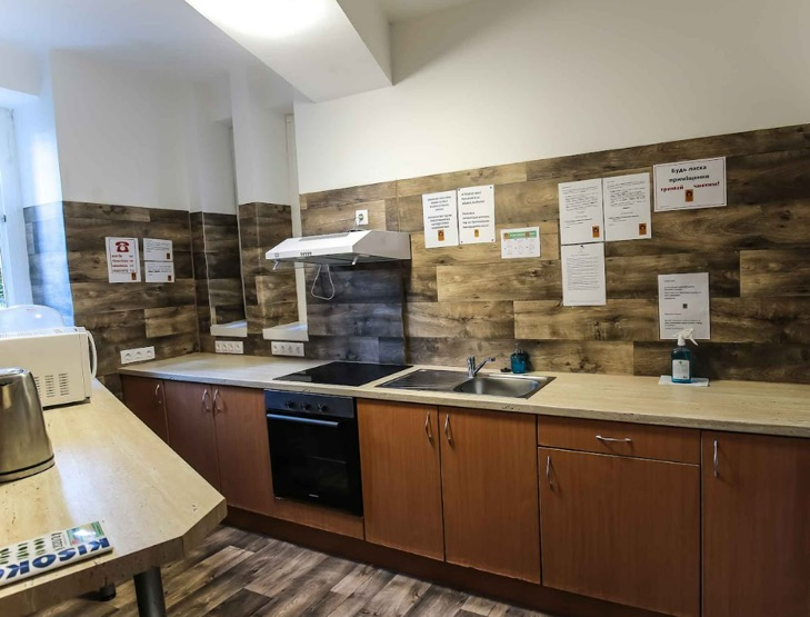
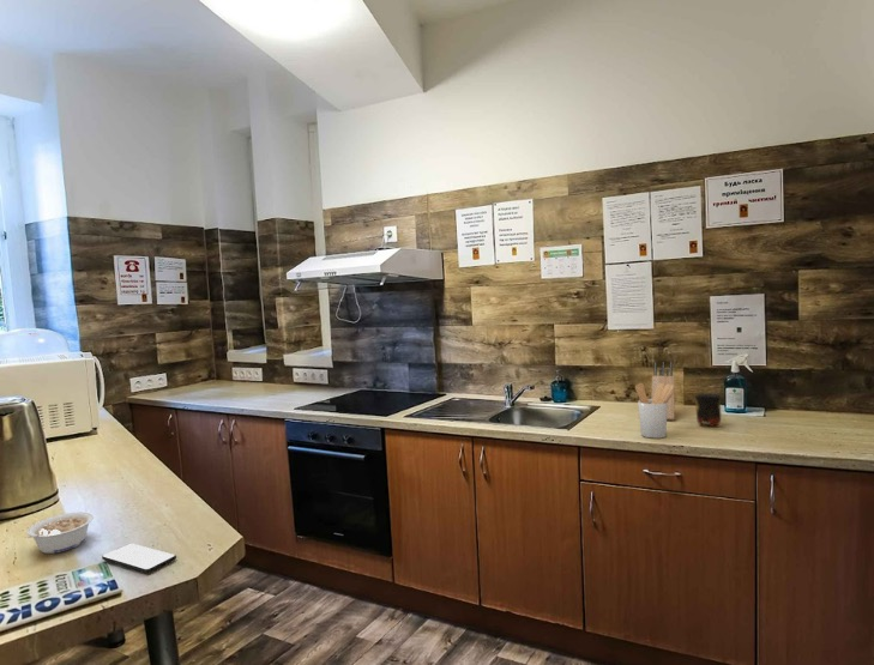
+ smartphone (139, 557)
+ utensil holder (657, 409)
+ mug (707, 409)
+ legume (61, 532)
+ knife block (663, 387)
